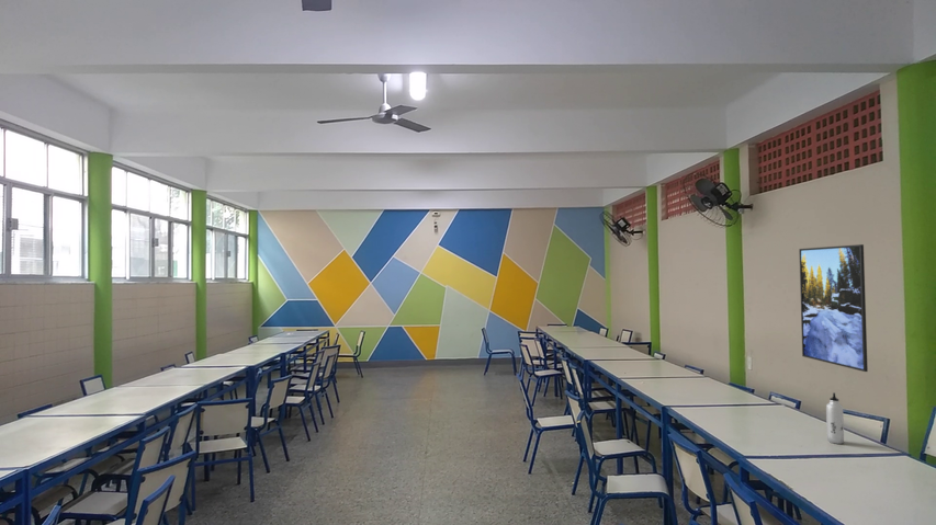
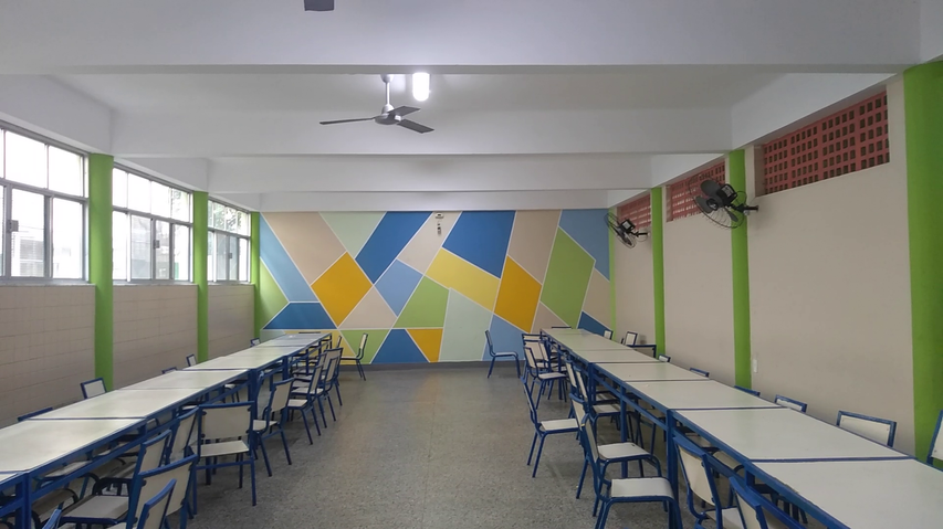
- water bottle (834, 416)
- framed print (830, 305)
